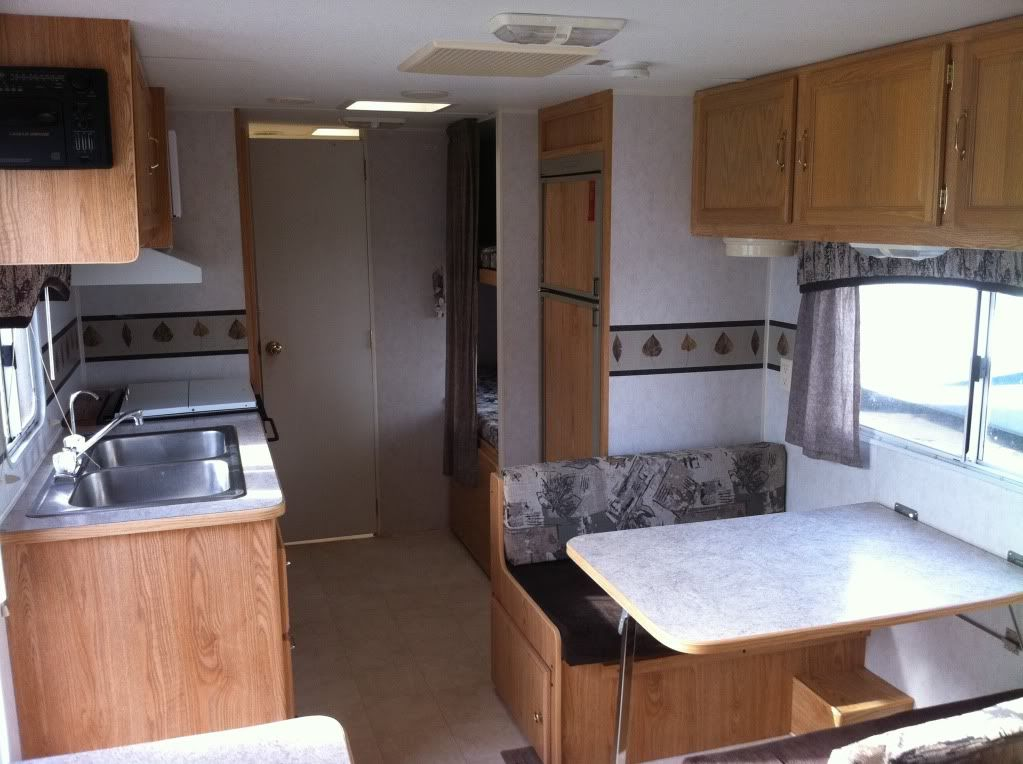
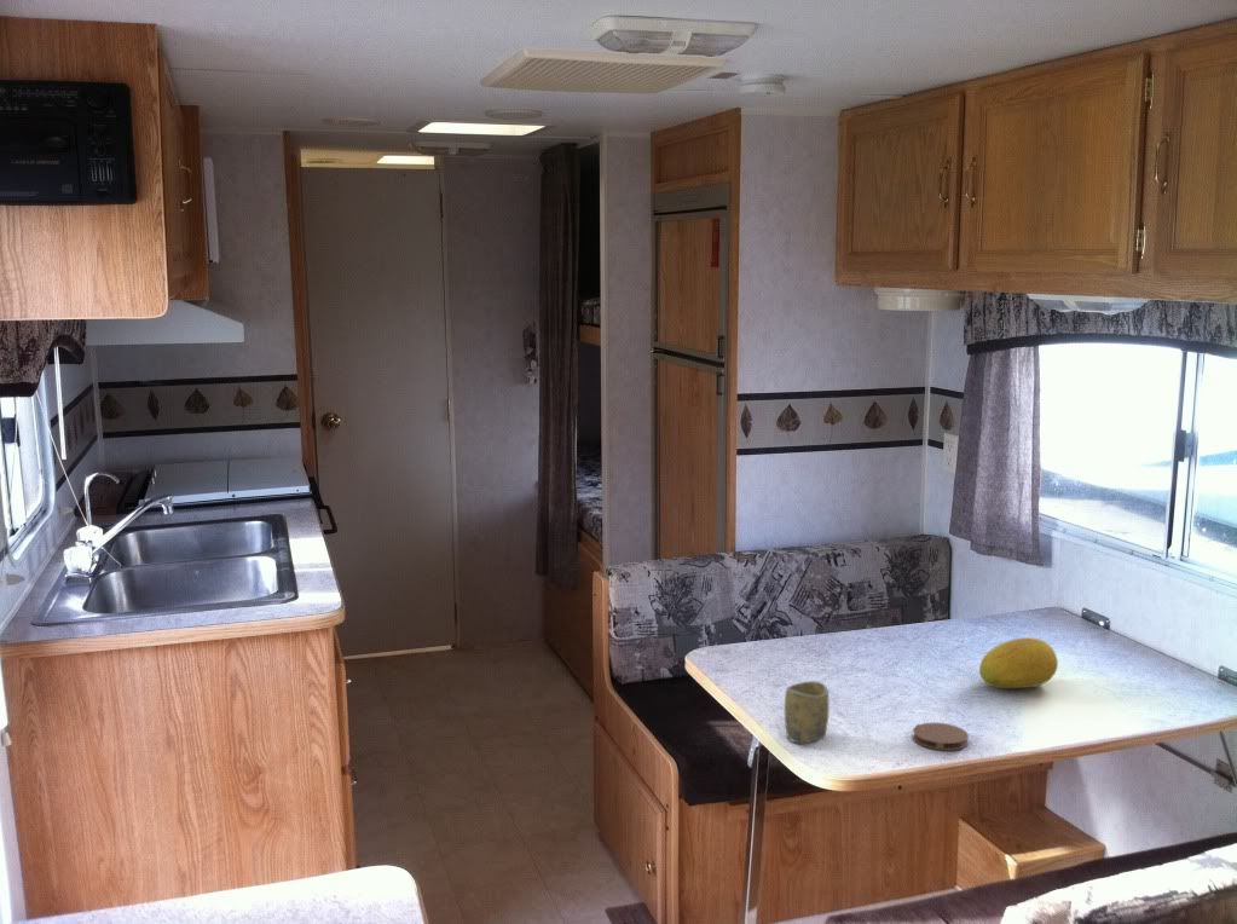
+ coaster (940, 735)
+ cup (807, 711)
+ fruit (1016, 664)
